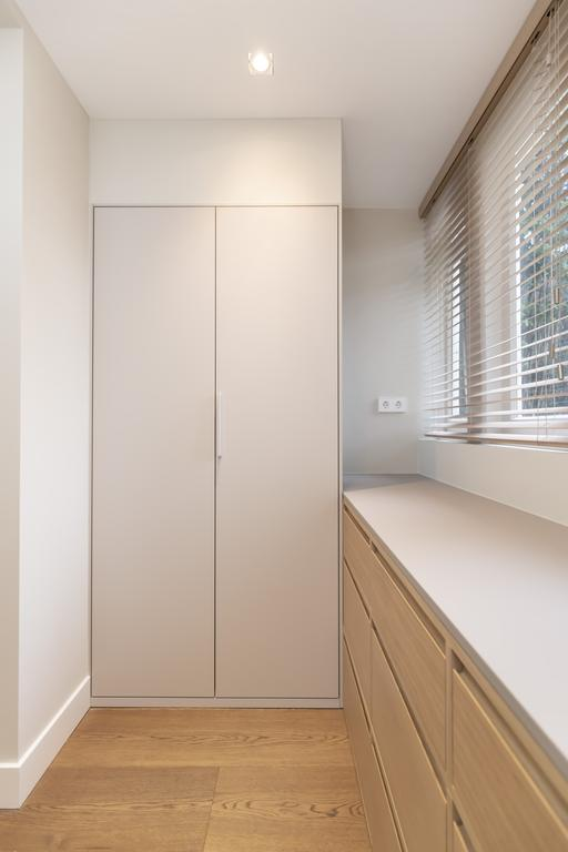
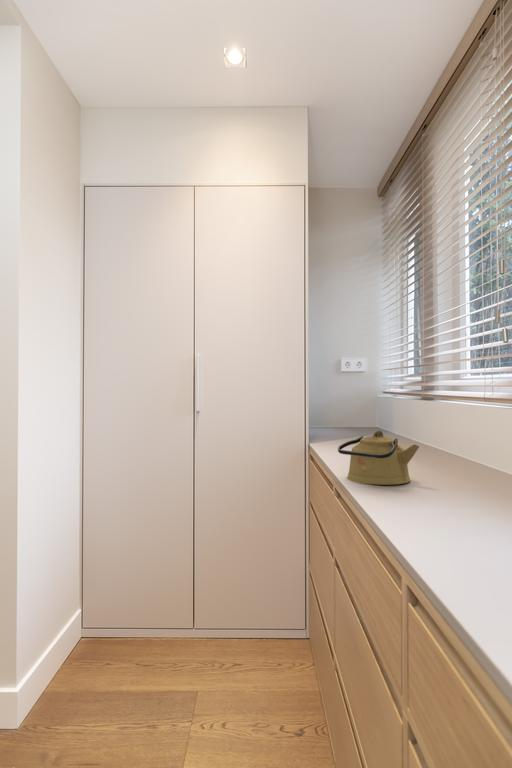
+ kettle (383, 455)
